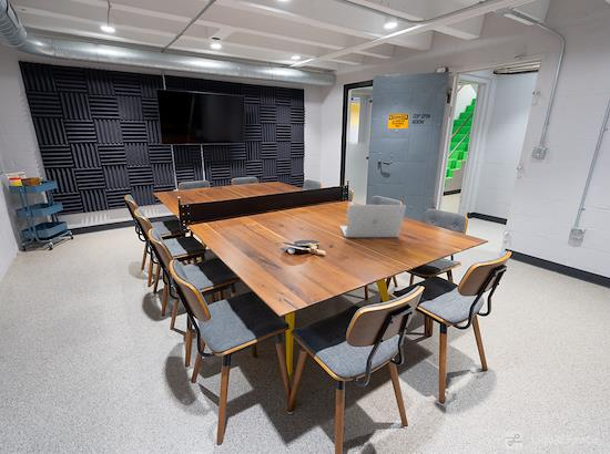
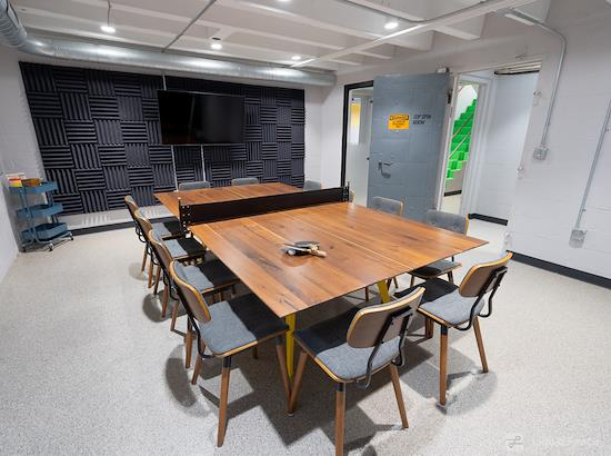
- laptop (369, 217)
